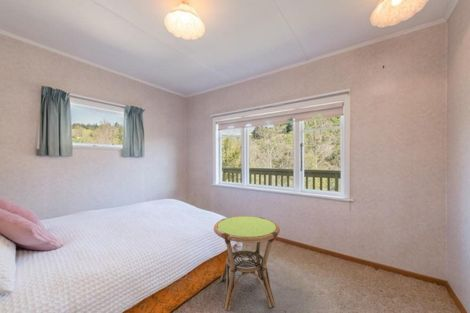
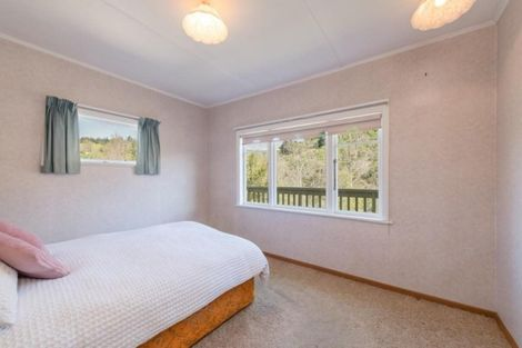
- side table (246, 257)
